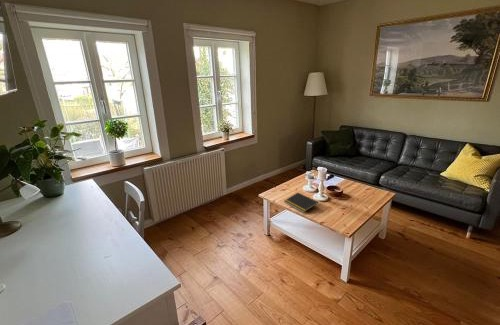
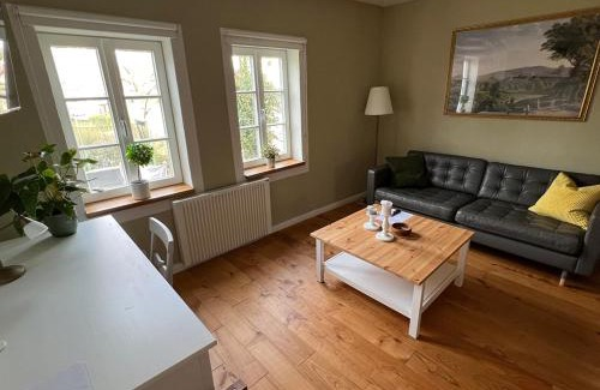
- notepad (300, 201)
